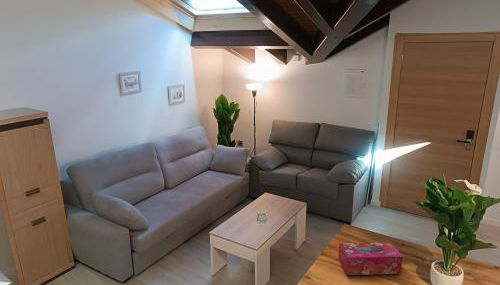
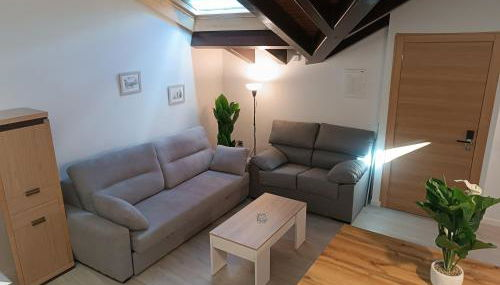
- tissue box (369, 258)
